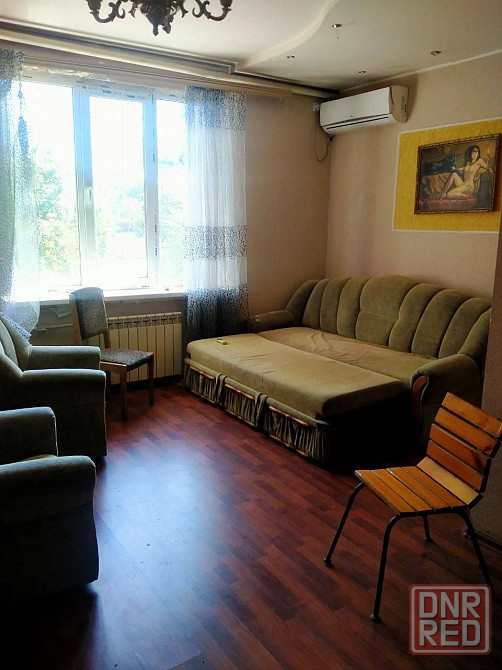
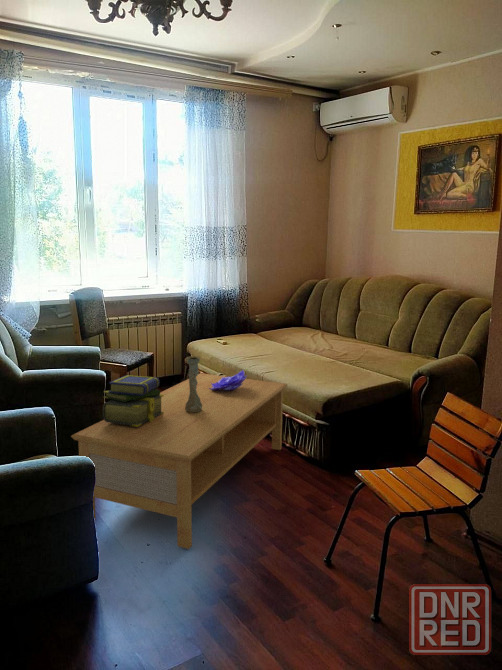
+ vase (193, 383)
+ coffee table (196, 443)
+ decorative bowl (229, 379)
+ stack of books (133, 397)
